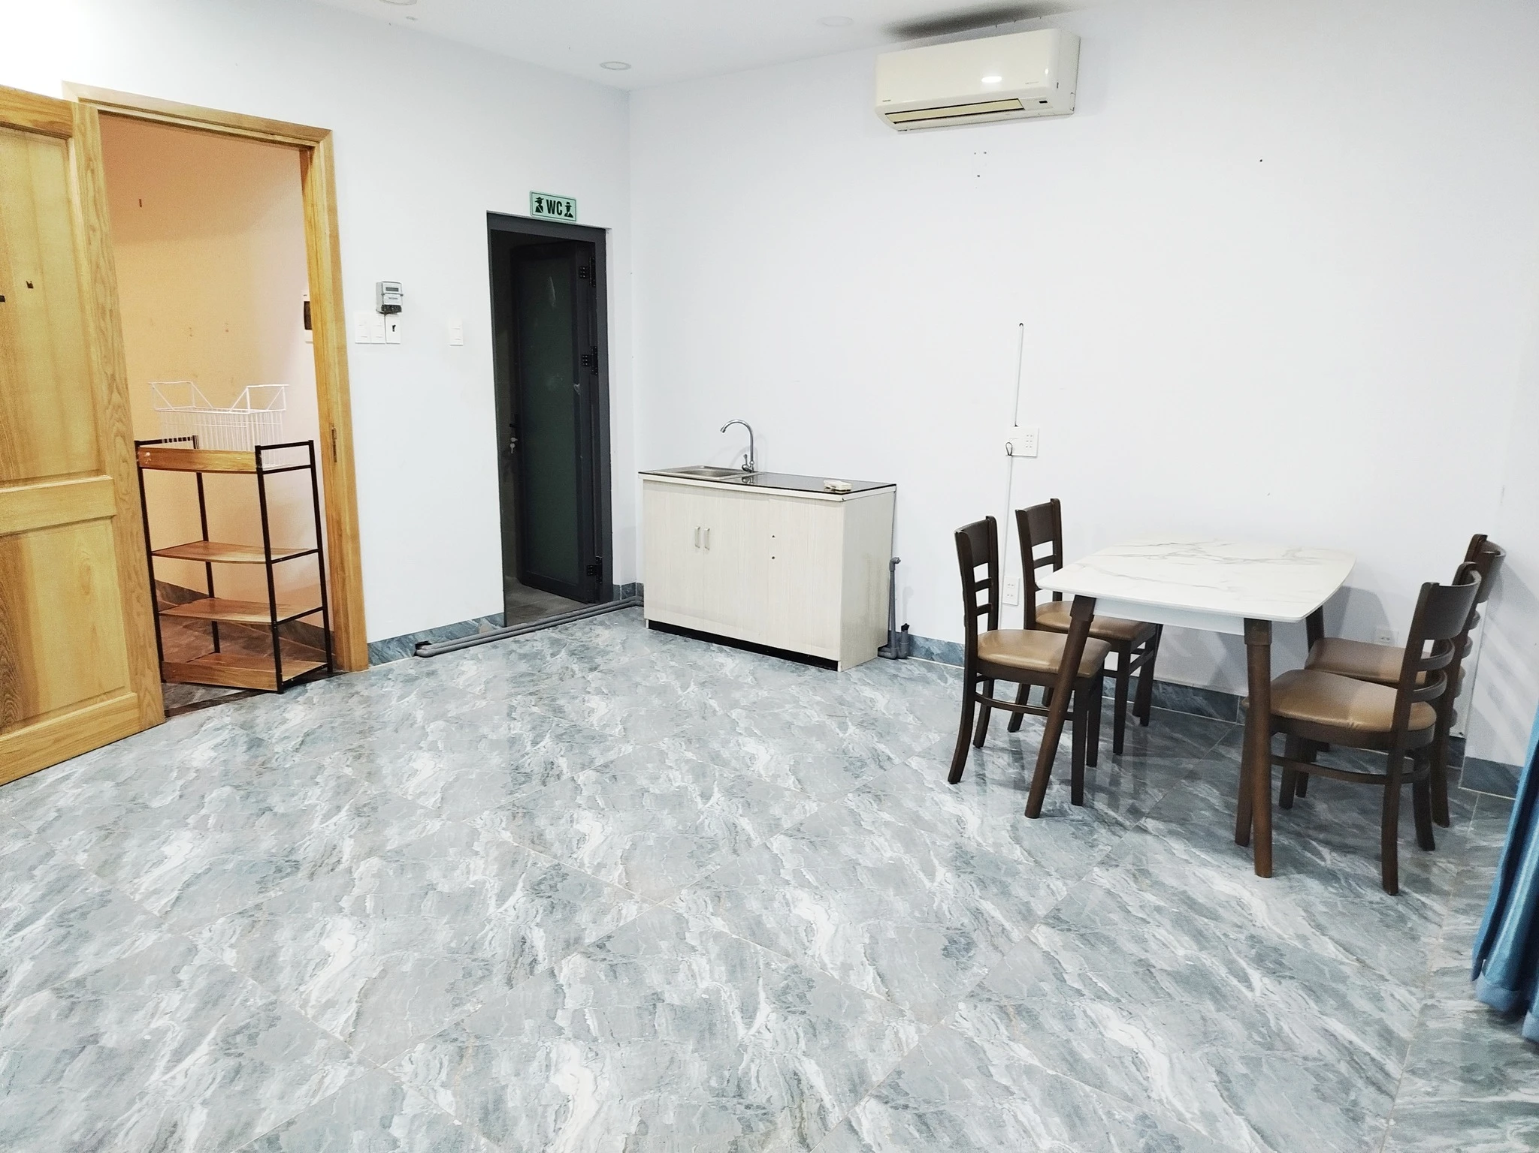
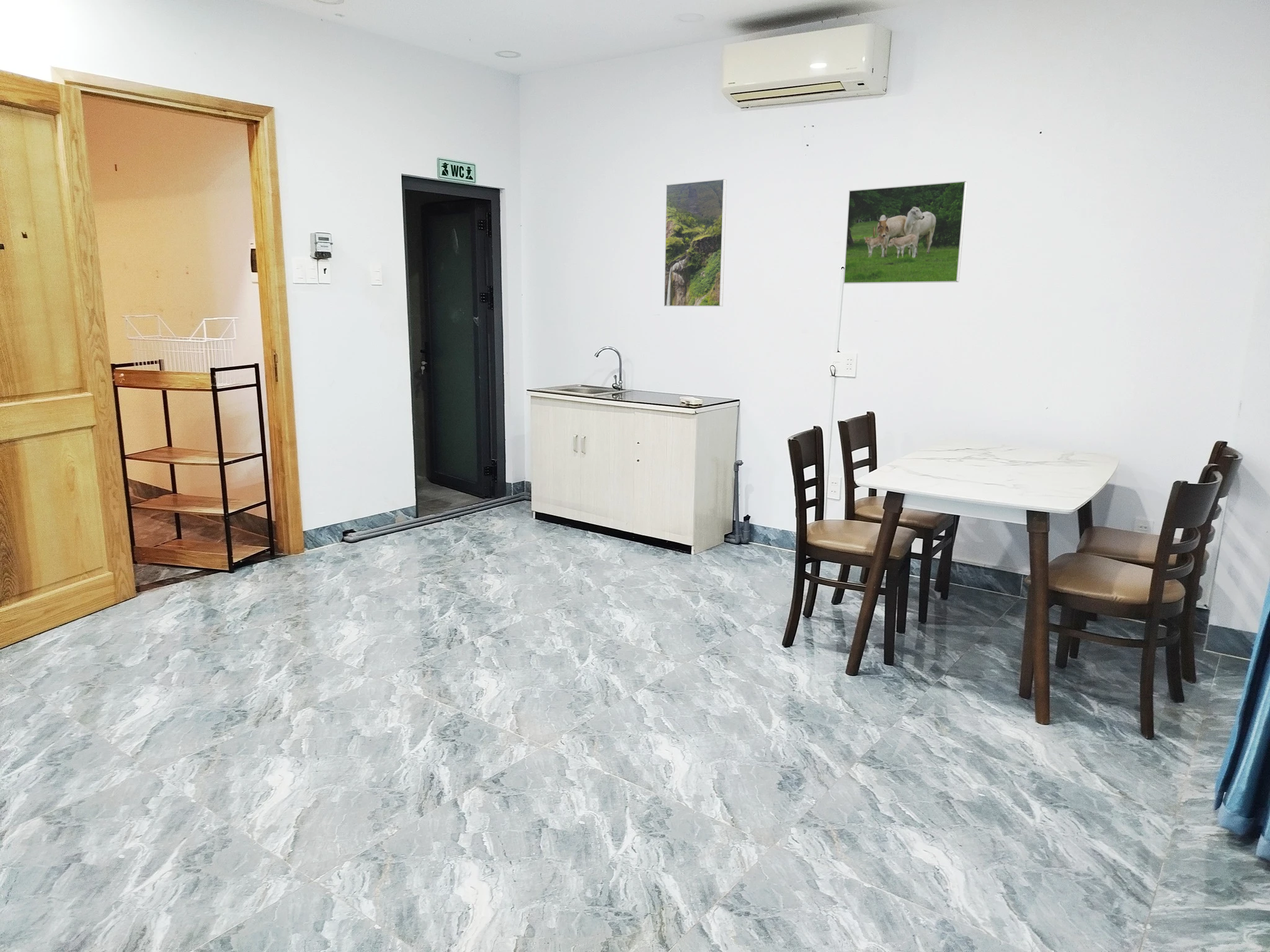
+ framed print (902, 235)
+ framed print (694, 245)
